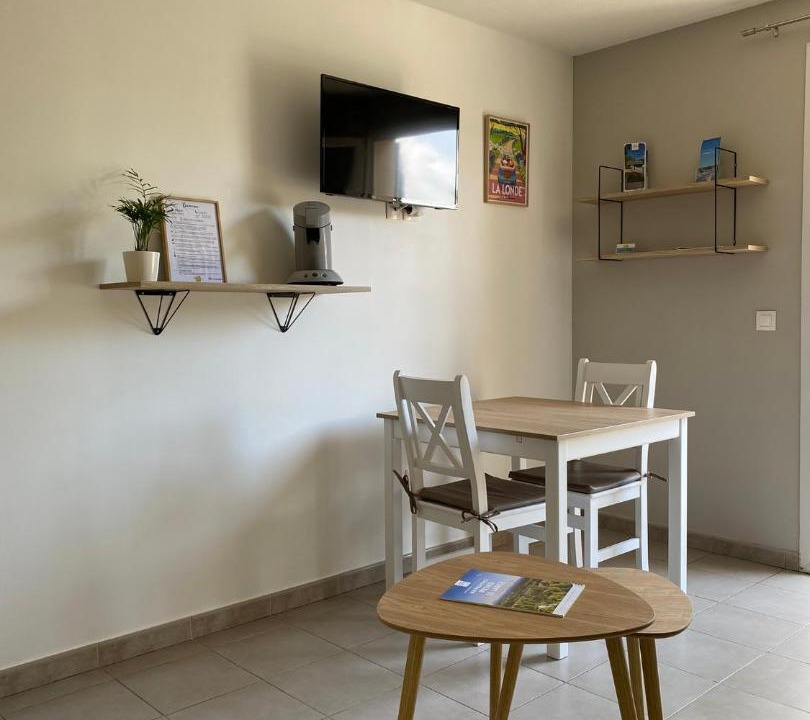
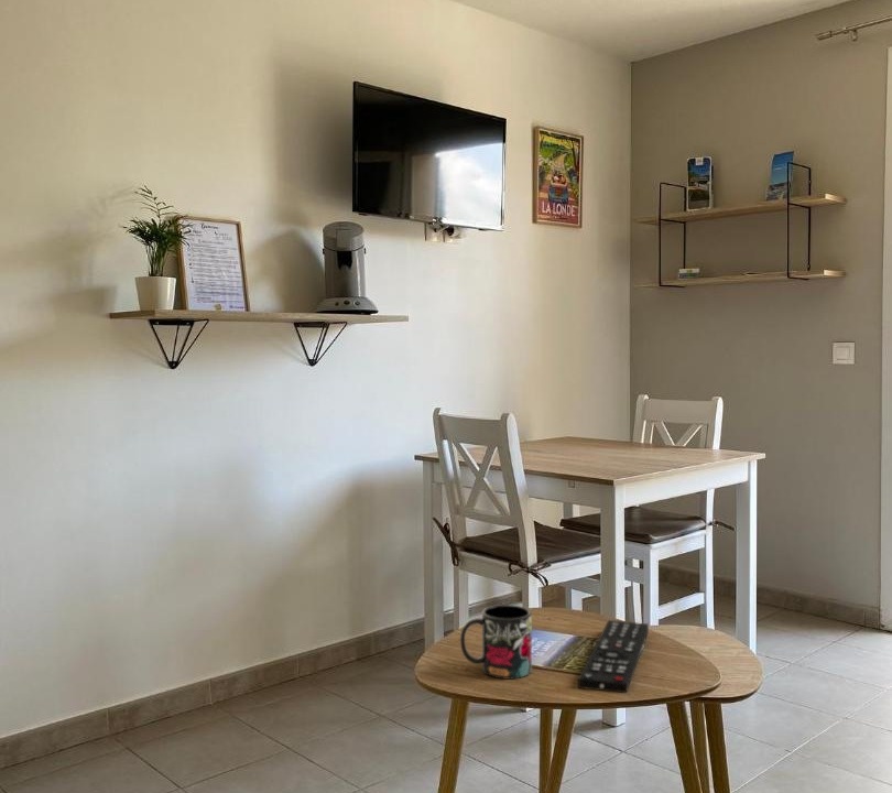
+ remote control (616, 652)
+ mug (496, 640)
